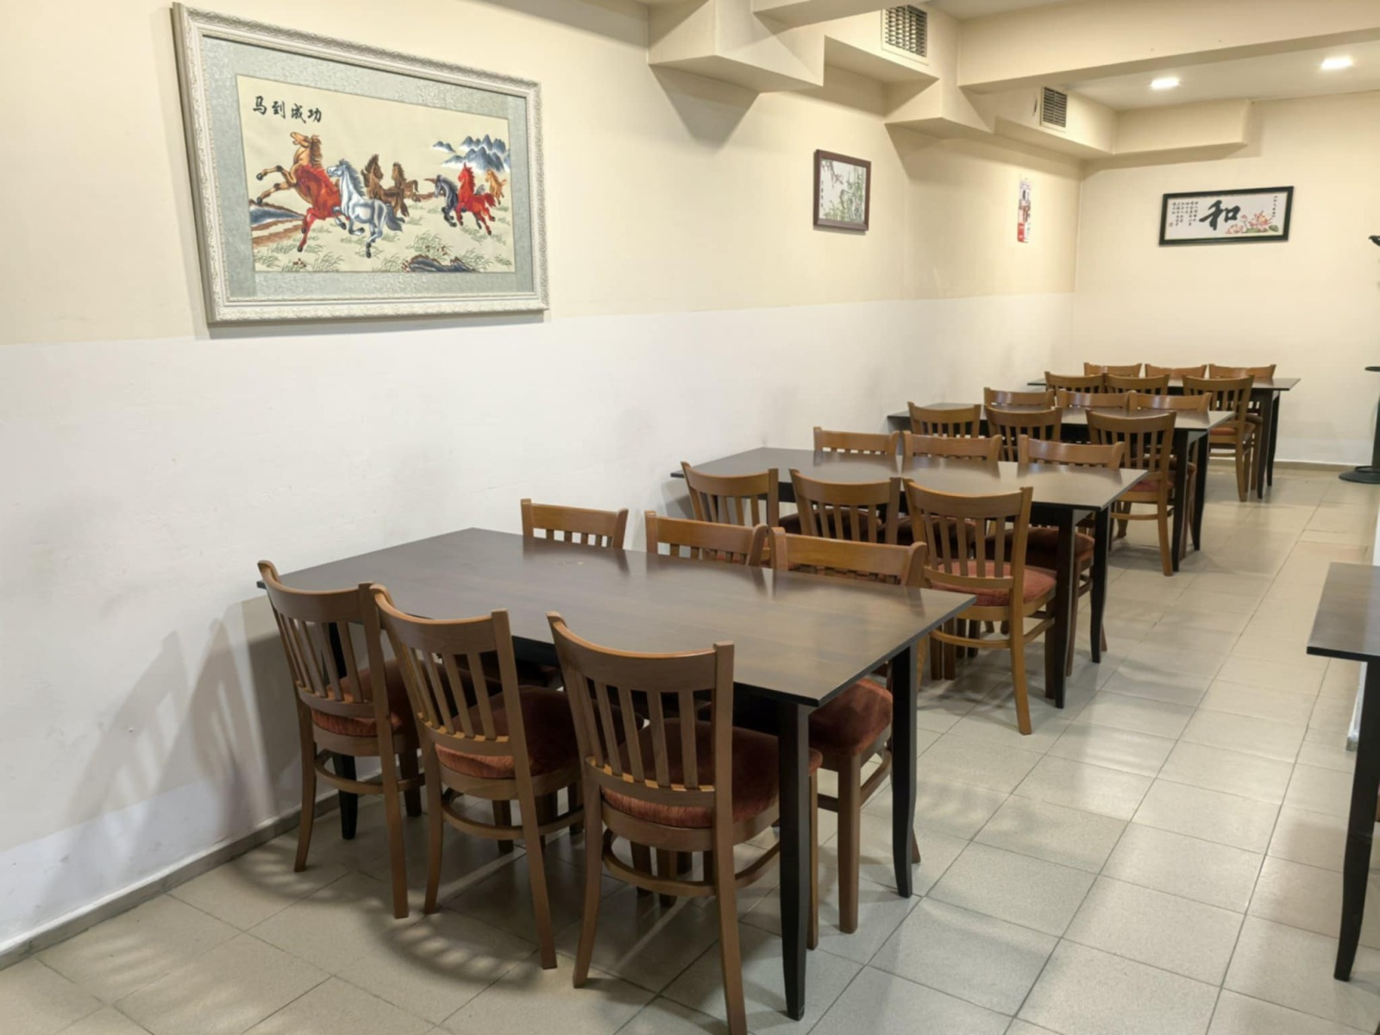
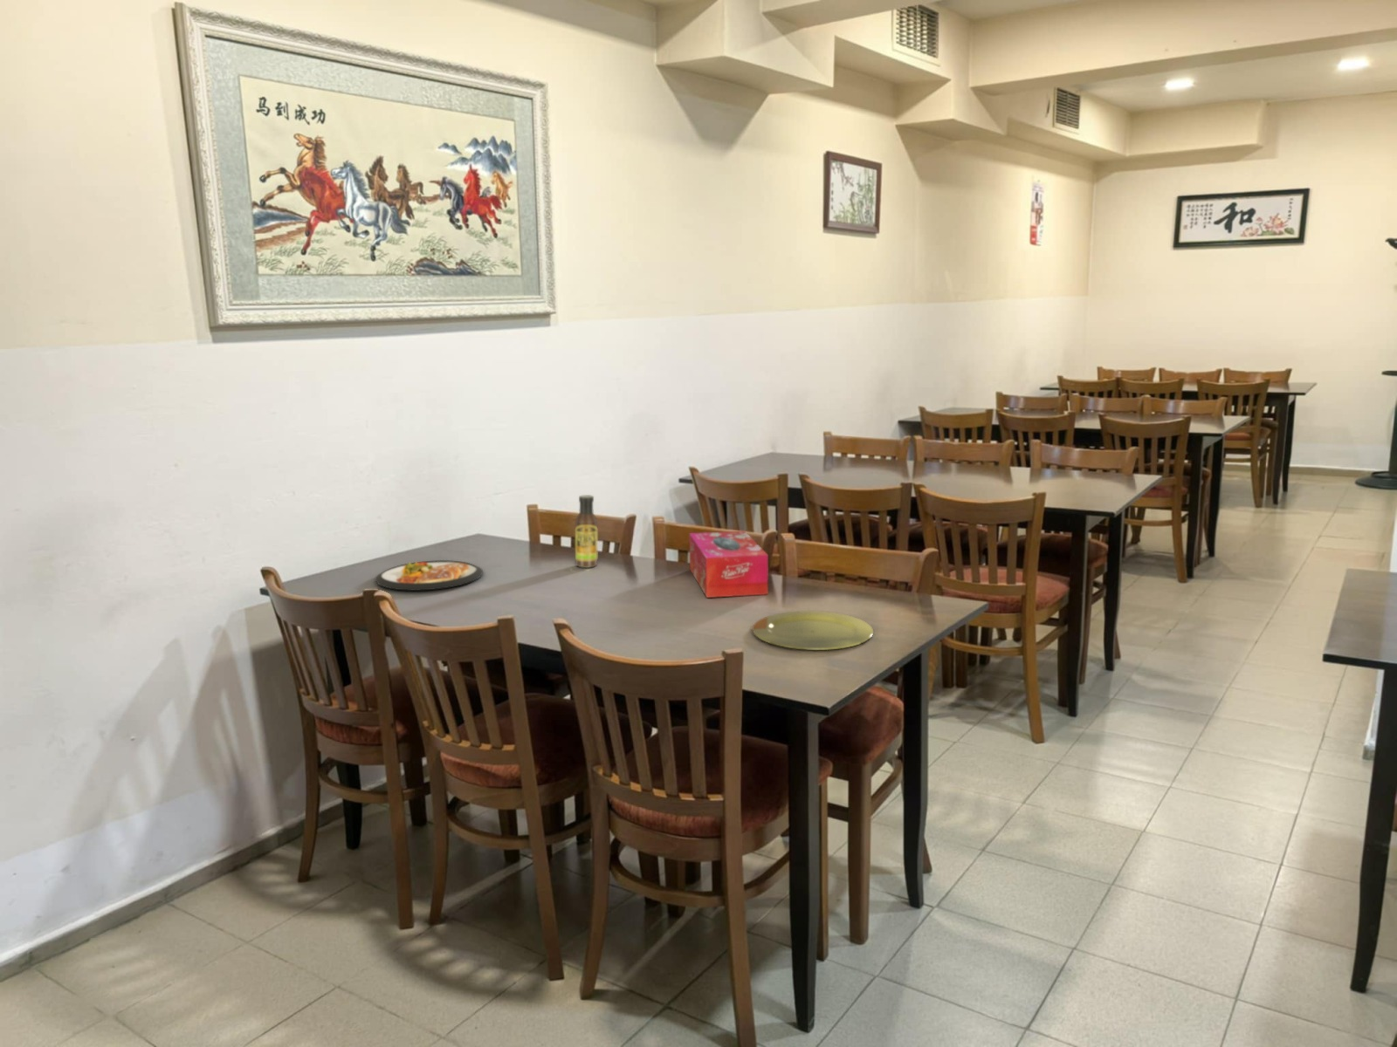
+ plate (812, 630)
+ dish (429, 572)
+ tissue box (726, 562)
+ sauce bottle (586, 530)
